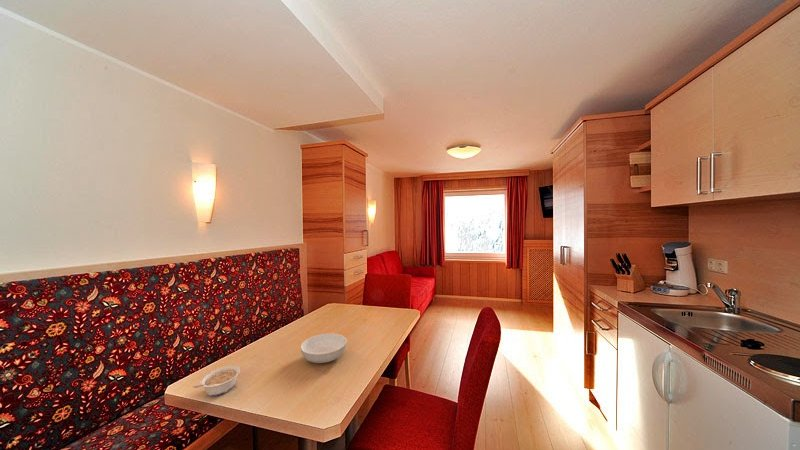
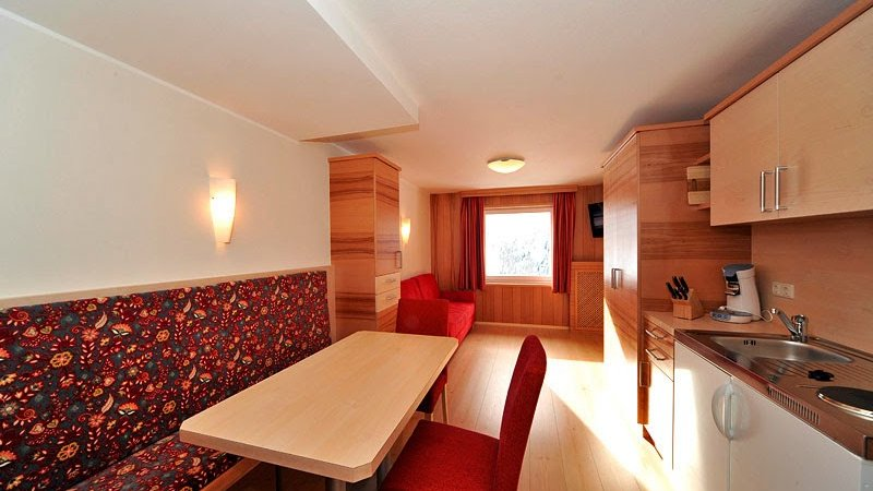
- serving bowl (324, 349)
- legume (220, 381)
